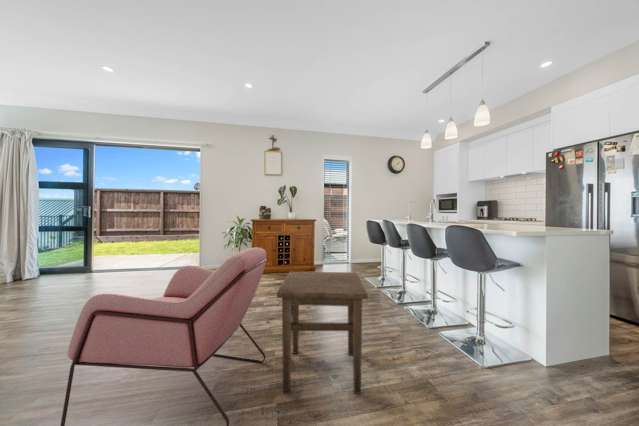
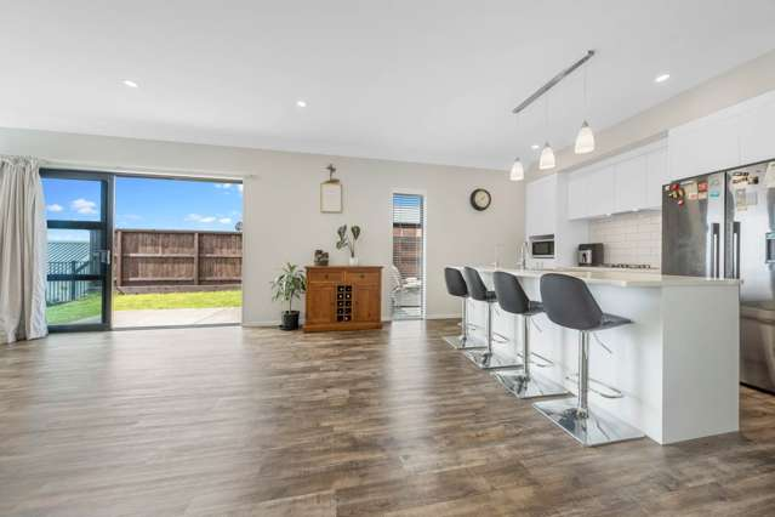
- side table (322, 324)
- armchair (189, 317)
